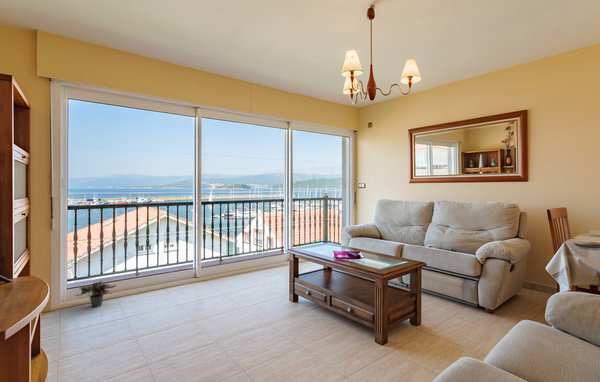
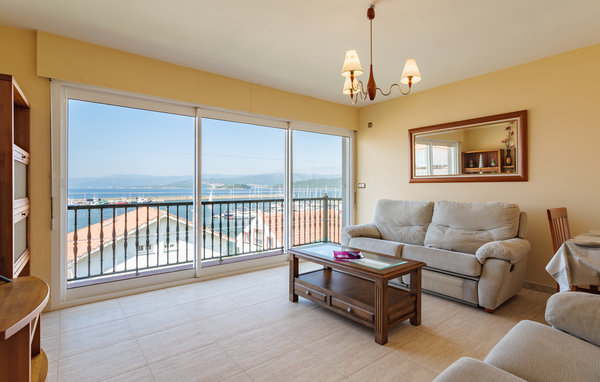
- potted plant (96, 294)
